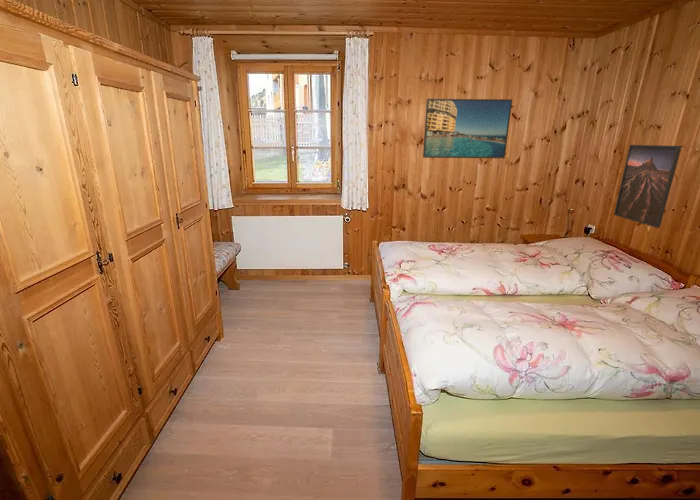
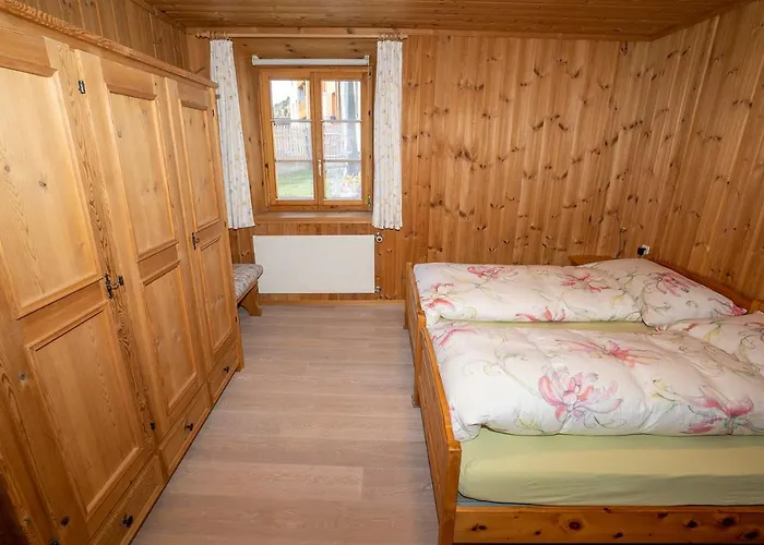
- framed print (466, 129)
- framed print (644, 184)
